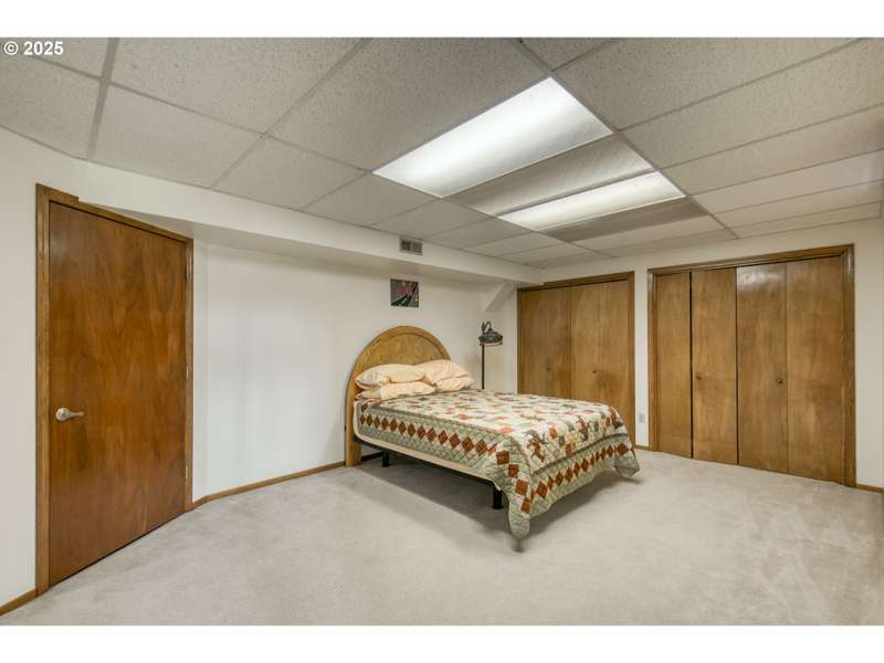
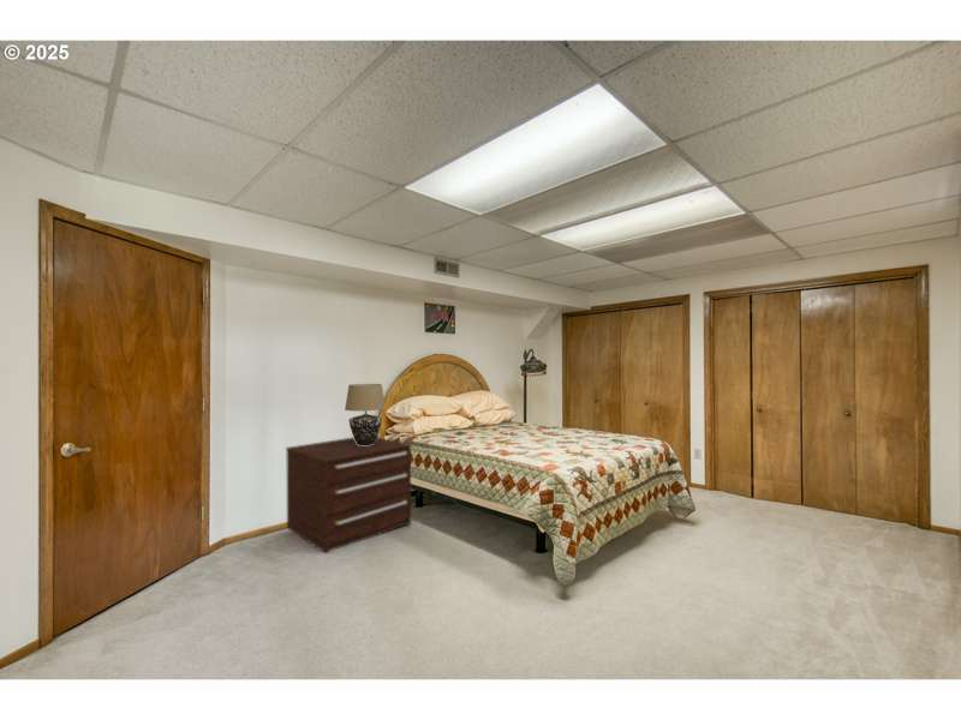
+ dresser (350, 486)
+ table lamp (365, 413)
